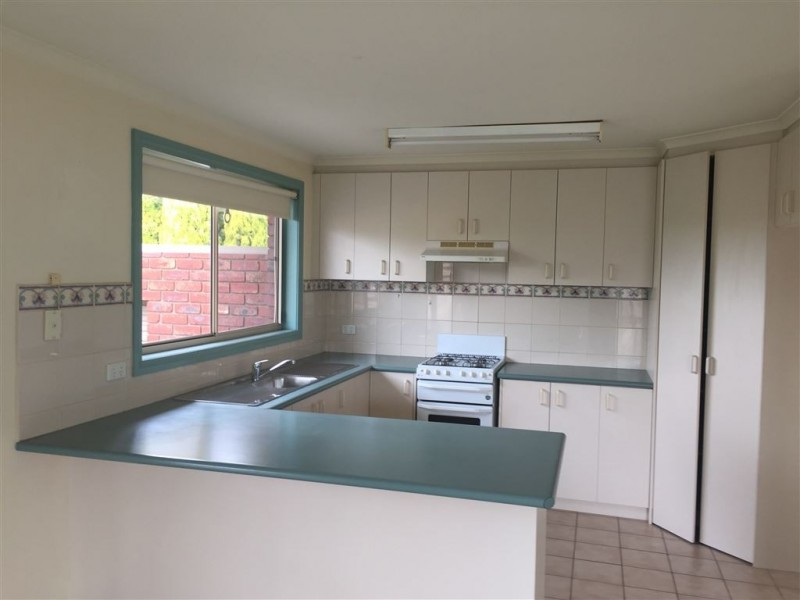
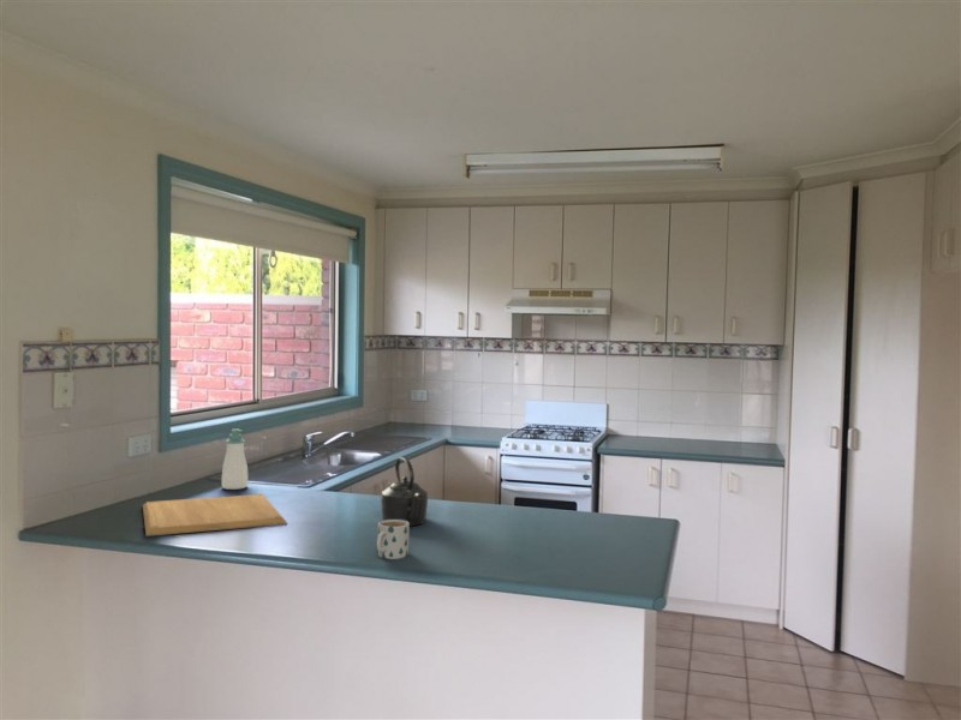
+ soap bottle (234, 458)
+ kettle (407, 491)
+ chopping board (211, 511)
+ mug (389, 540)
